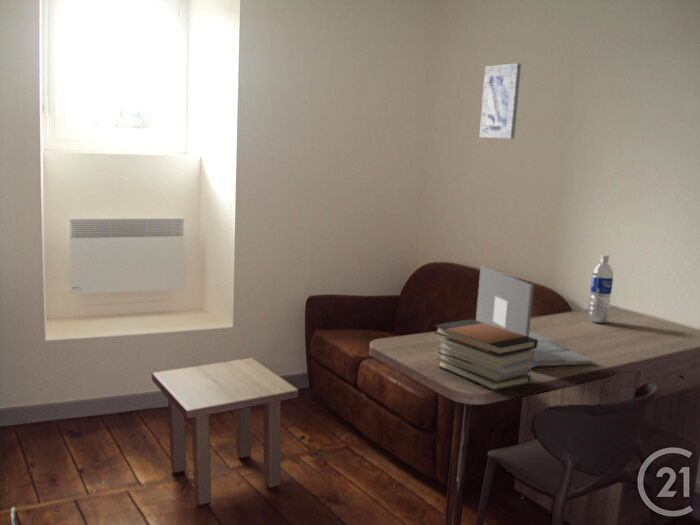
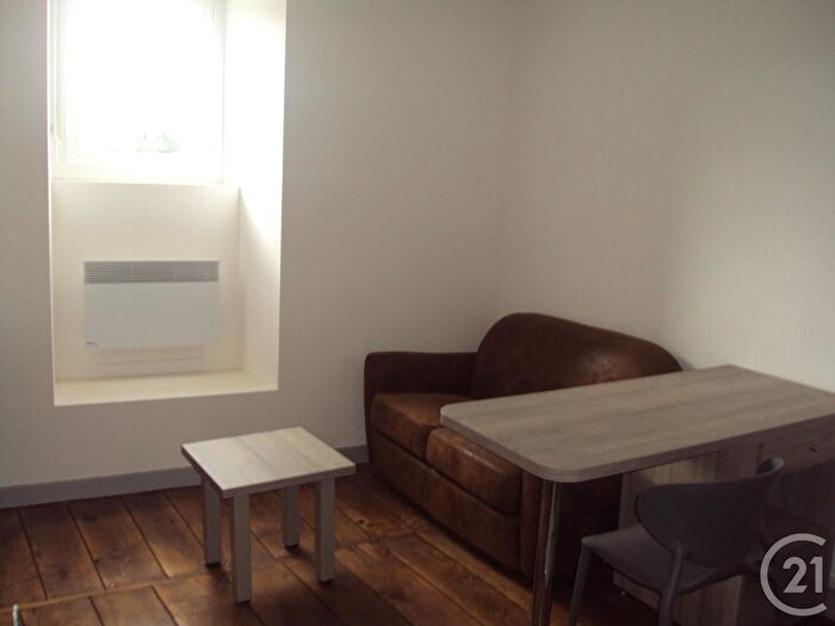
- book stack (484, 353)
- wall art (499, 101)
- water bottle (601, 288)
- laptop (530, 312)
